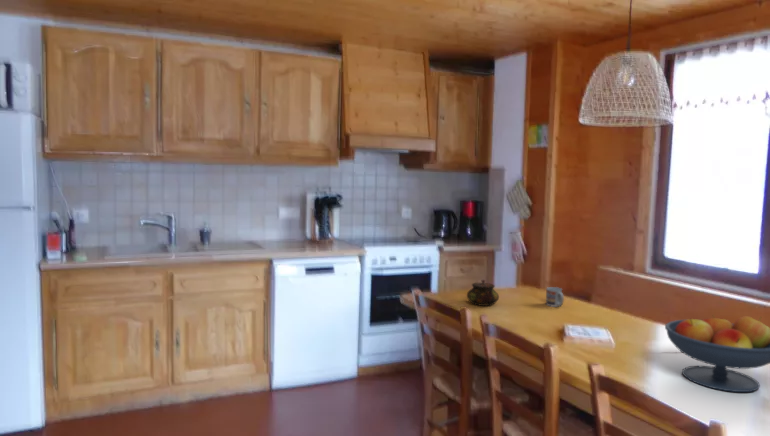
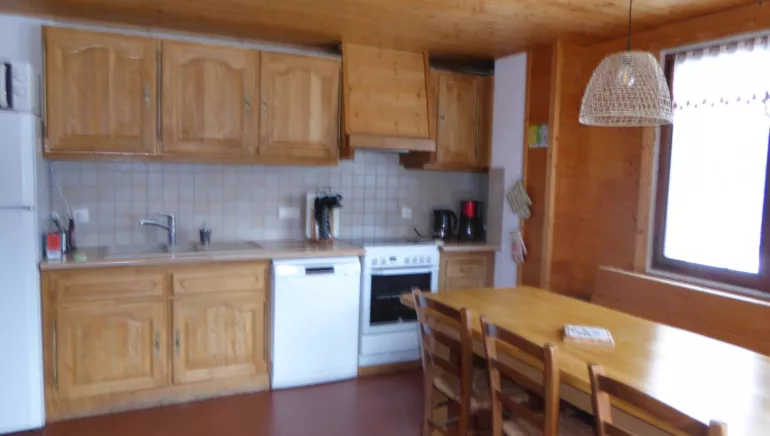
- cup (555, 297)
- fruit bowl (721, 348)
- teapot (483, 291)
